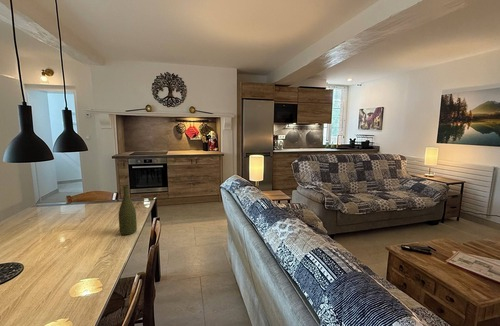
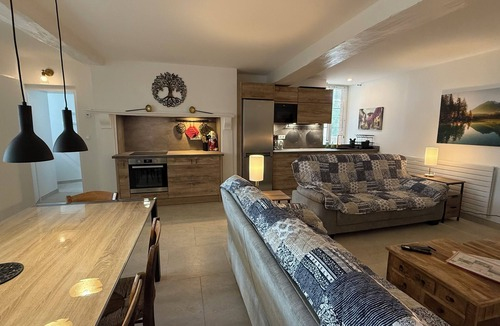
- bottle (127, 209)
